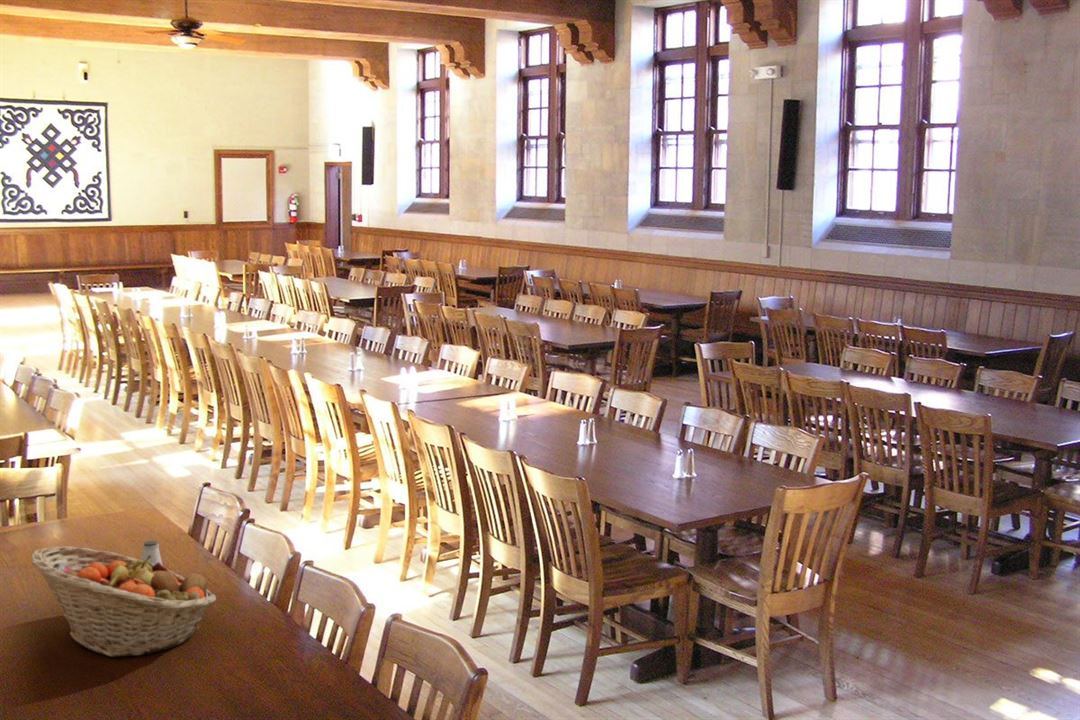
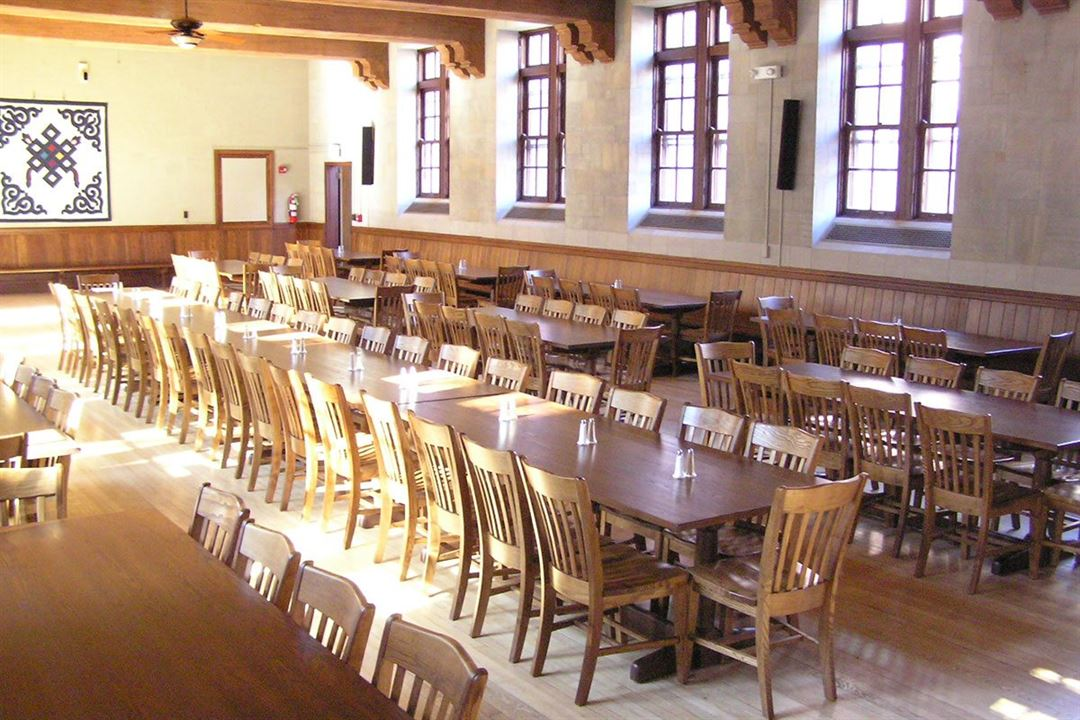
- saltshaker (151, 559)
- fruit basket (124, 591)
